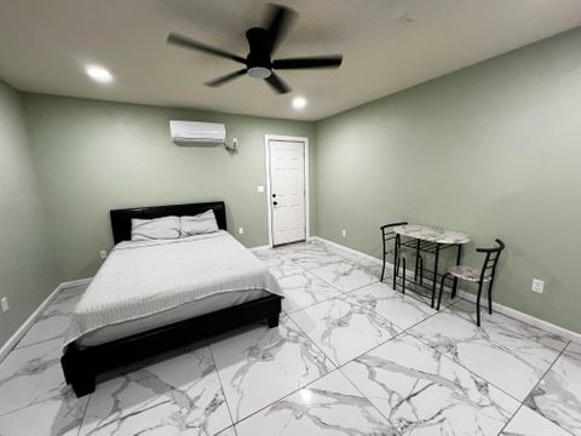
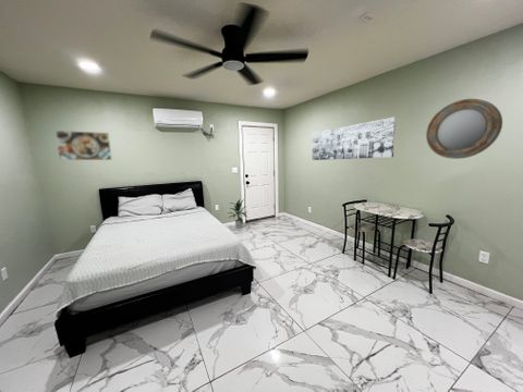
+ wall art (345, 143)
+ home mirror (460, 130)
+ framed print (84, 146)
+ indoor plant (238, 213)
